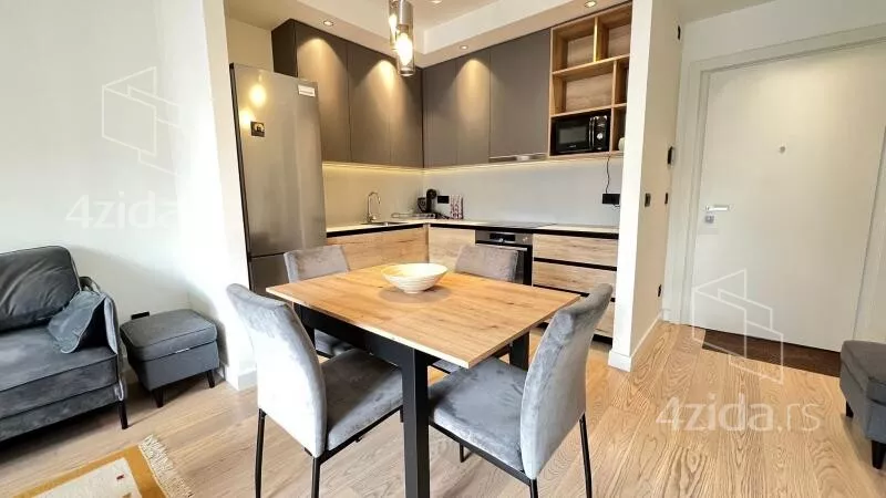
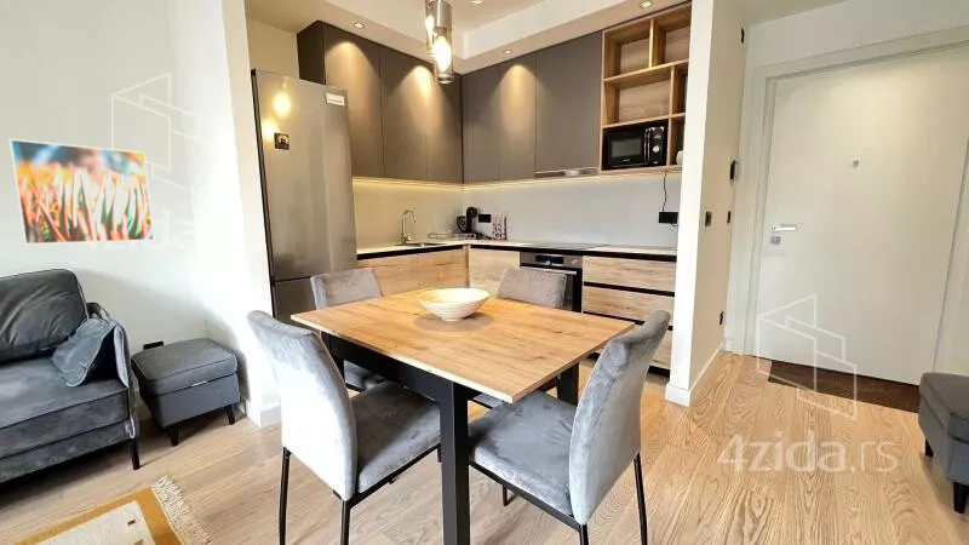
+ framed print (88, 195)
